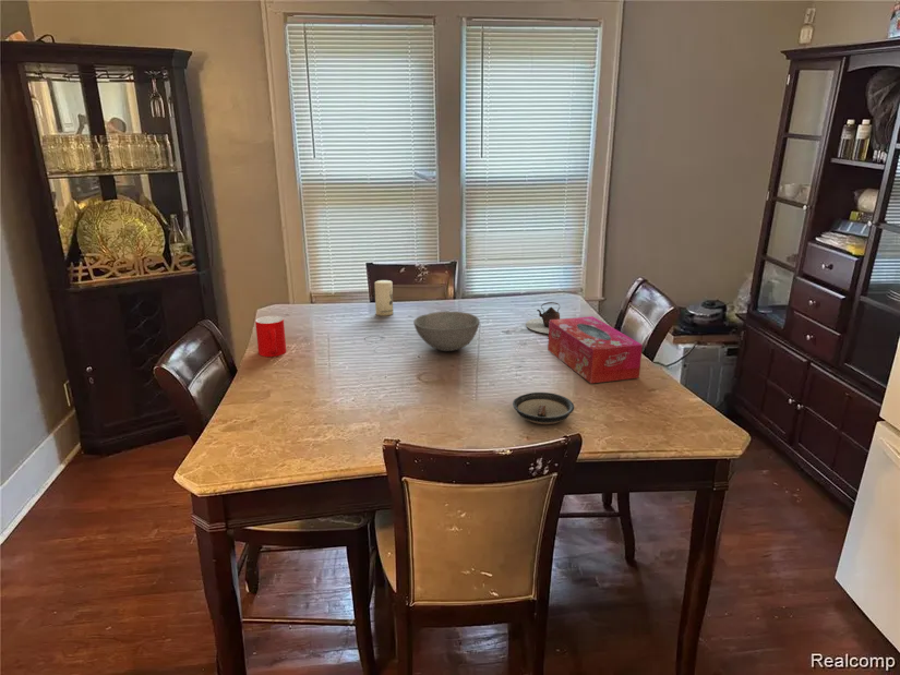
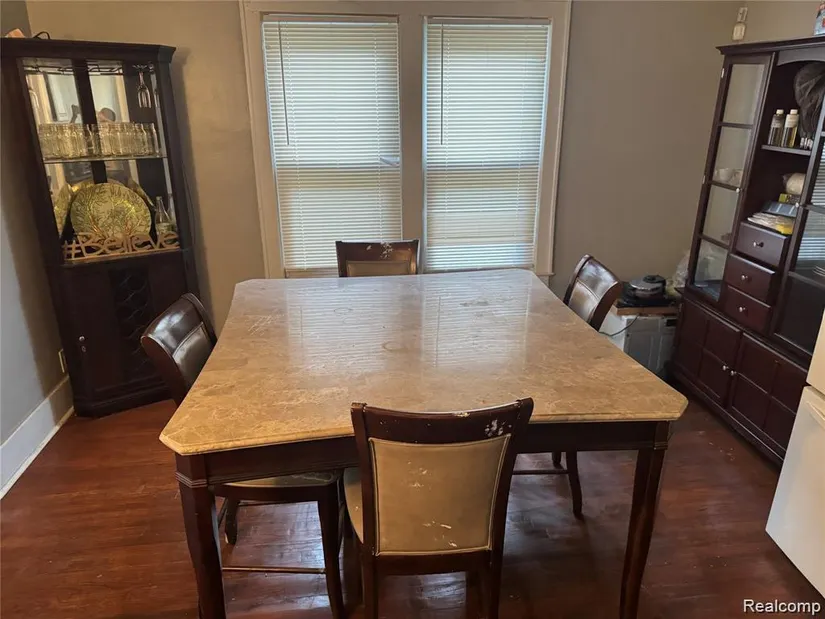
- teapot (553, 313)
- bowl (446, 334)
- cup (272, 337)
- saucer (542, 411)
- tissue box (591, 347)
- candle (384, 298)
